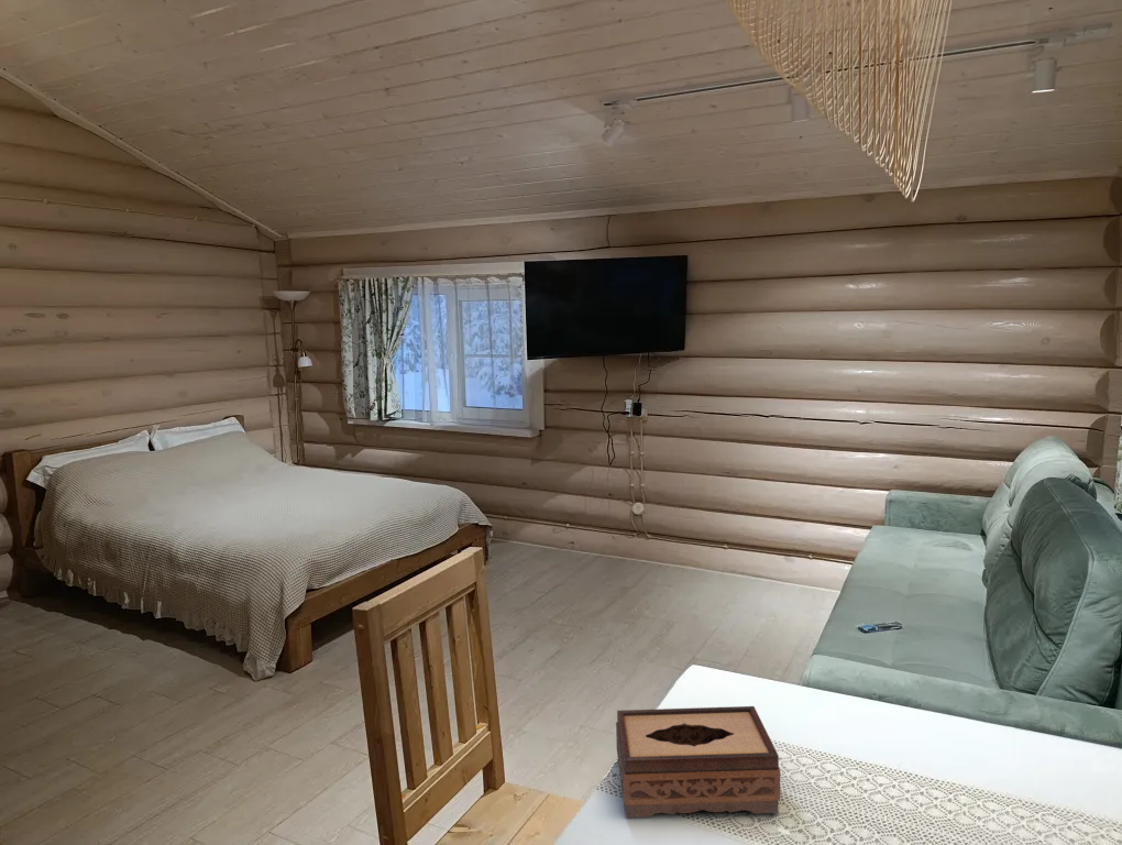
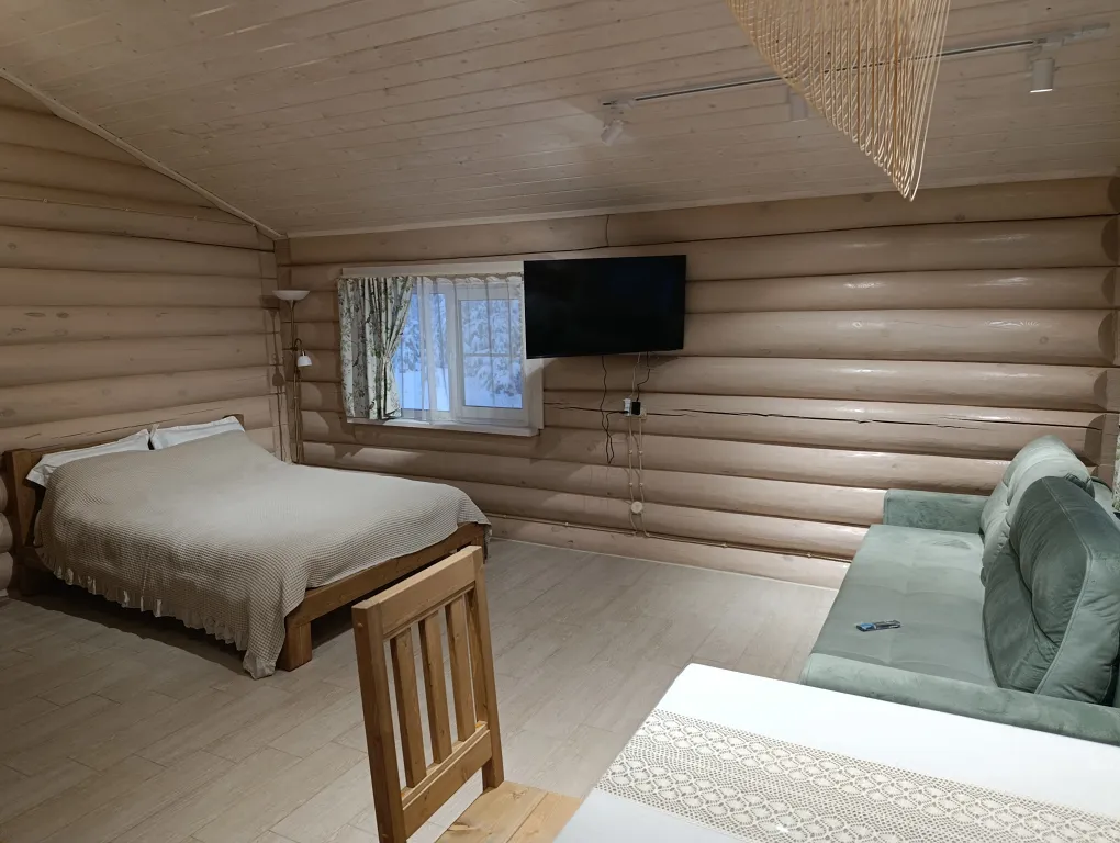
- tissue box (693, 758)
